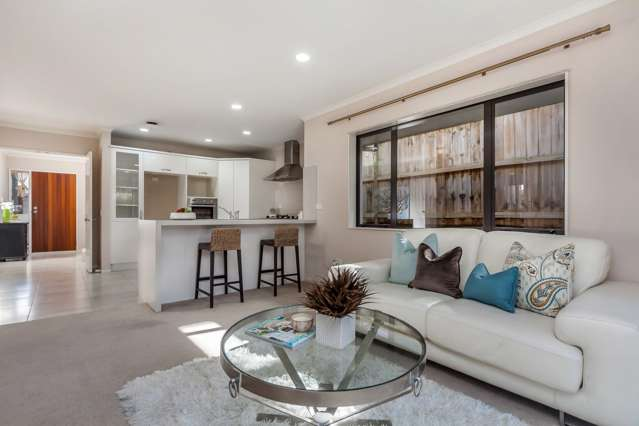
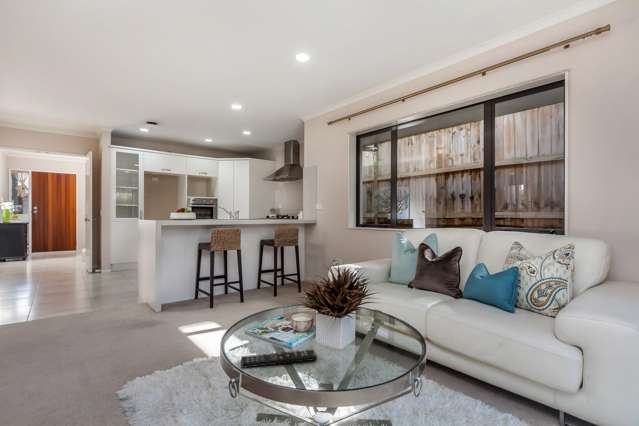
+ remote control (279, 357)
